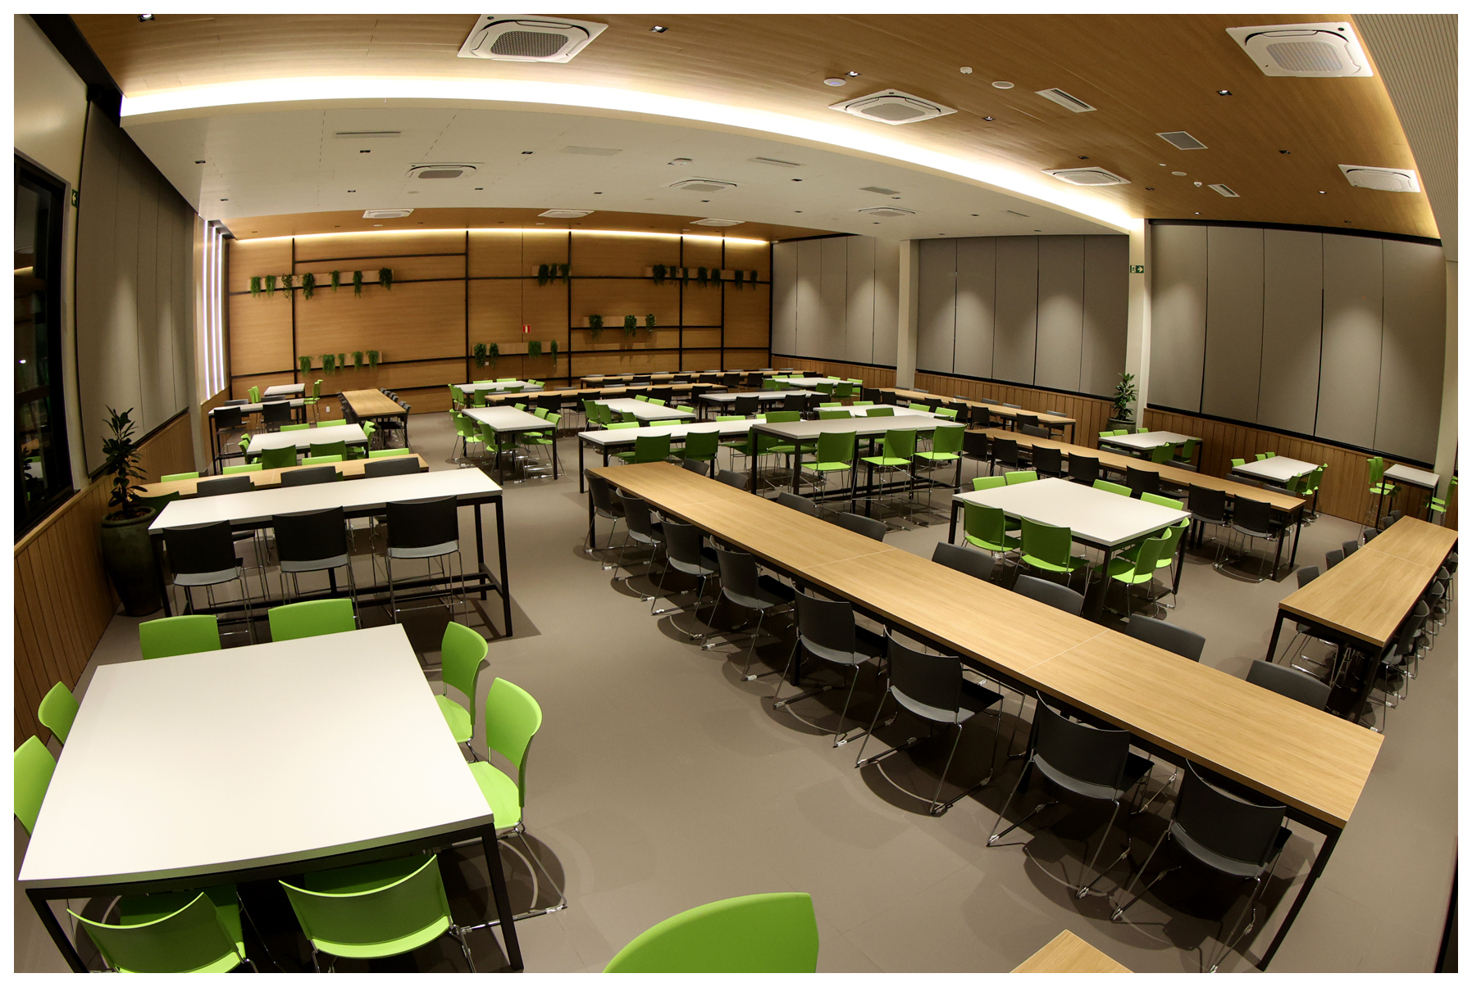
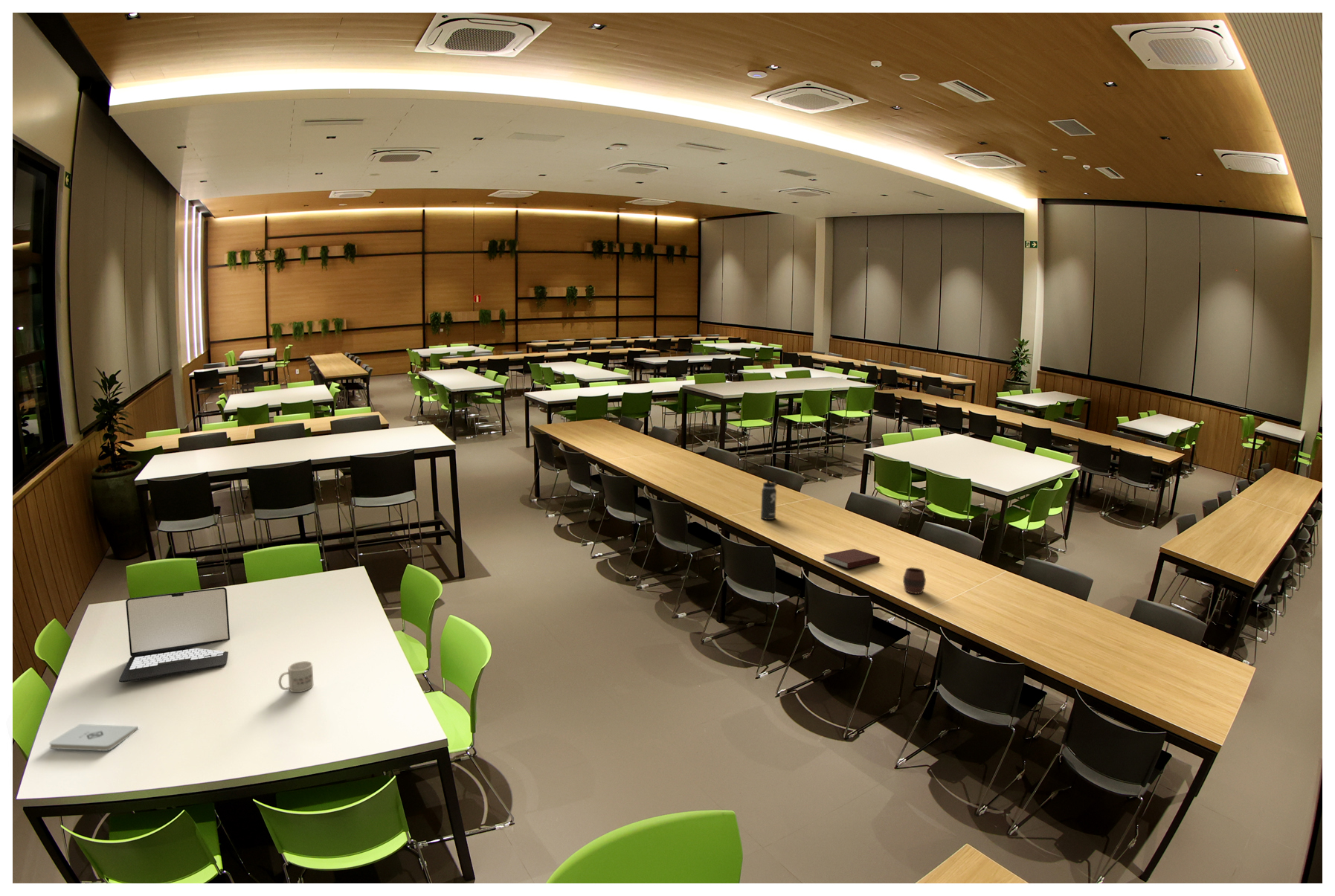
+ cup (914, 580)
+ notebook (851, 558)
+ notepad (94, 737)
+ mug (295, 678)
+ laptop (176, 632)
+ thermos bottle (770, 497)
